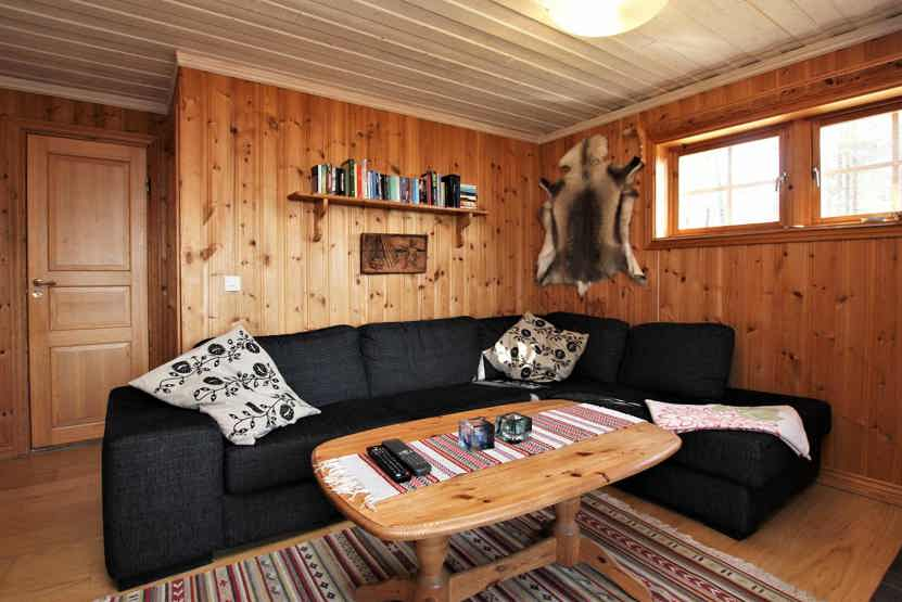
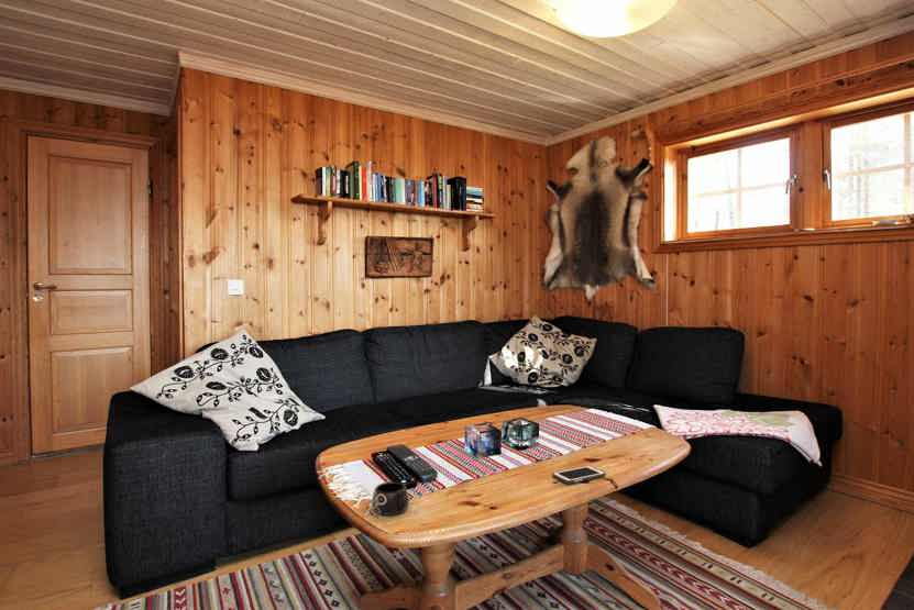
+ cell phone (579, 474)
+ mug (393, 499)
